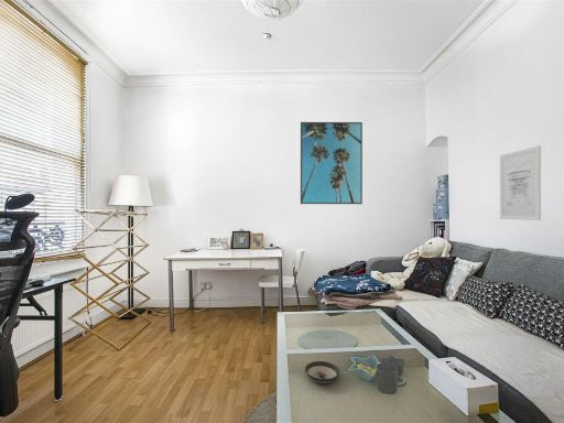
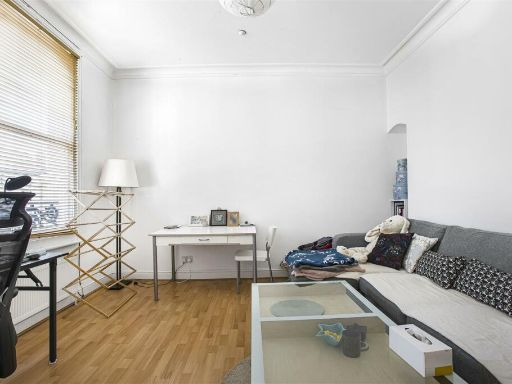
- saucer (322, 373)
- wall art (518, 185)
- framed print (330, 163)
